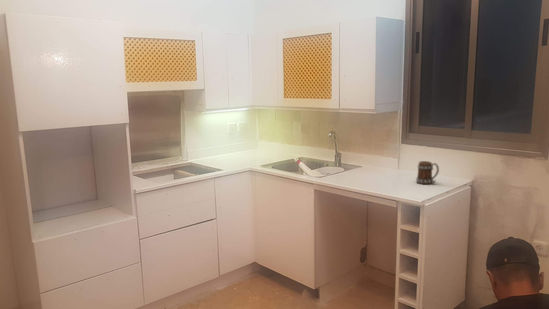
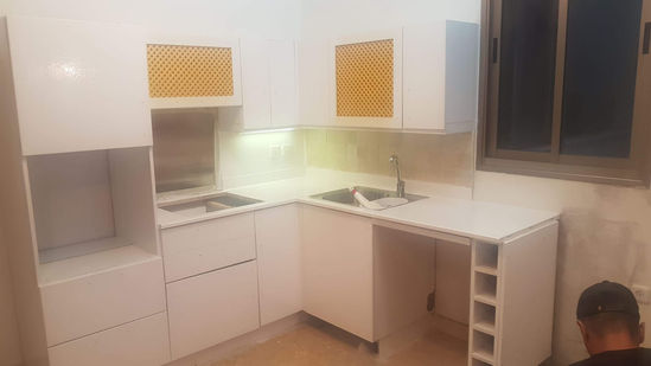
- mug (427, 172)
